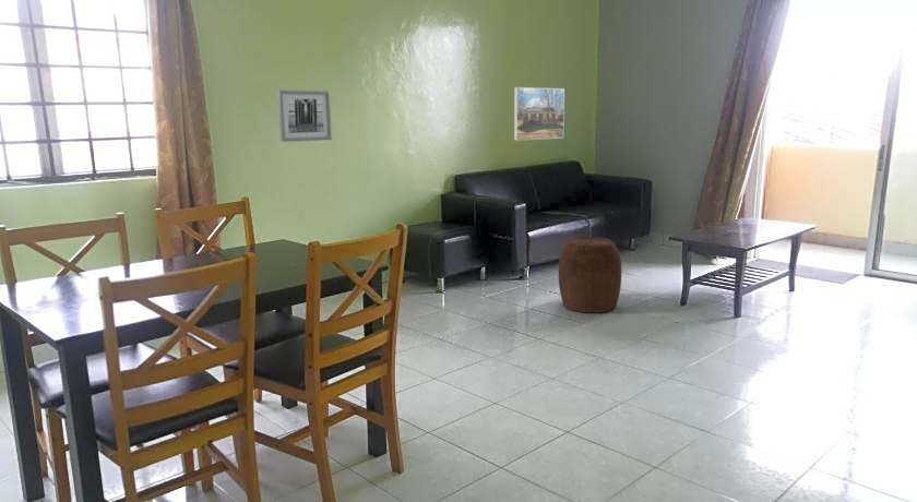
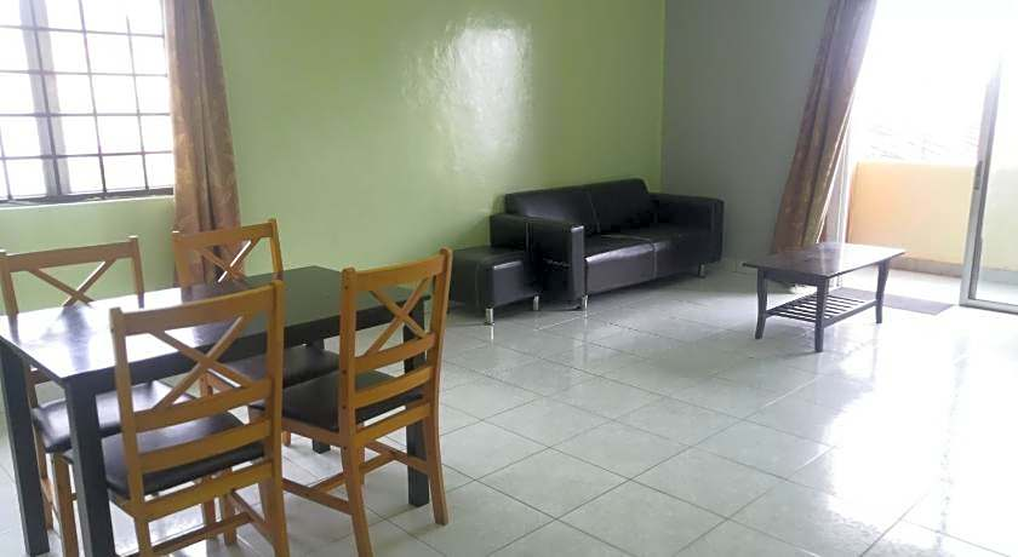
- stool (590, 273)
- wall art (306, 116)
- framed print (539, 113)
